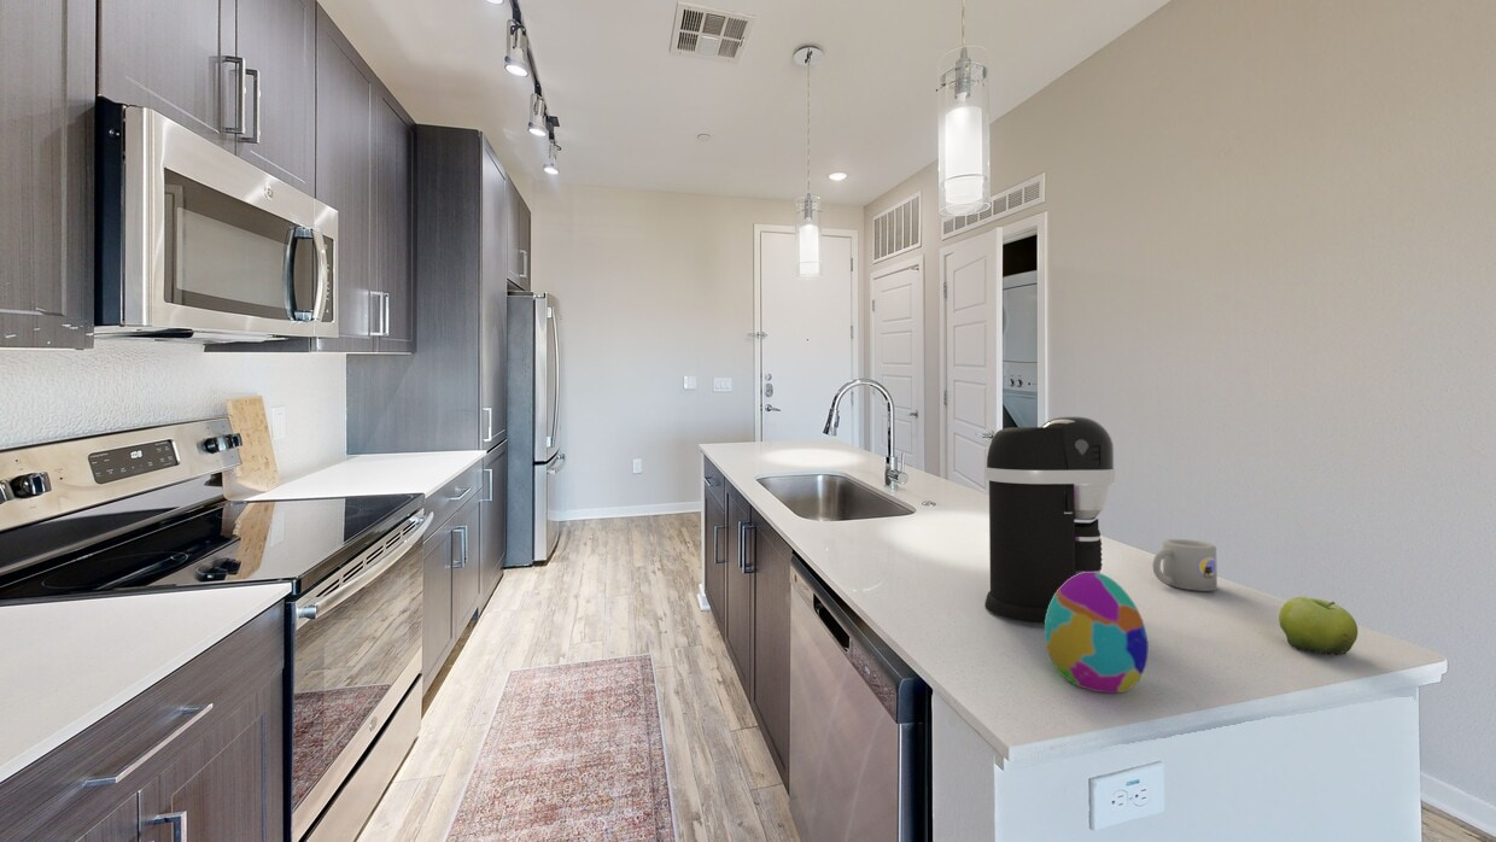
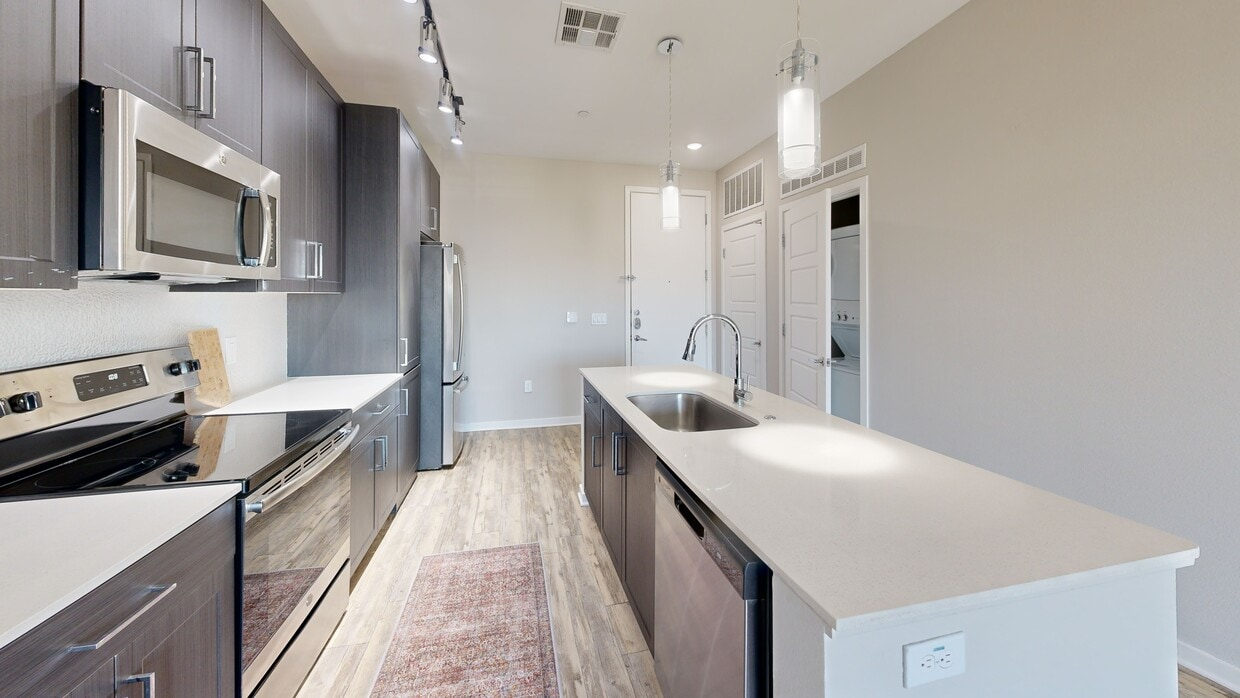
- decorative egg (1093, 625)
- mug (1181, 563)
- fruit (1317, 624)
- coffee maker (1048, 513)
